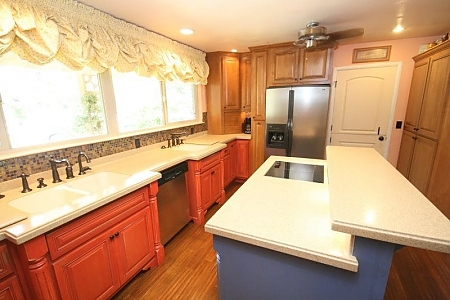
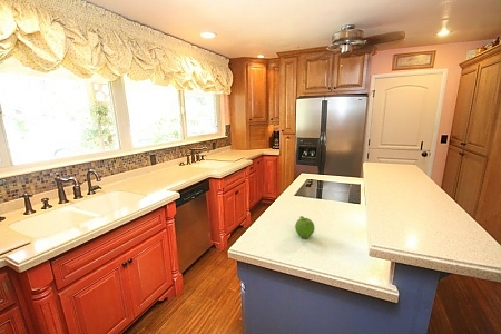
+ fruit (304, 226)
